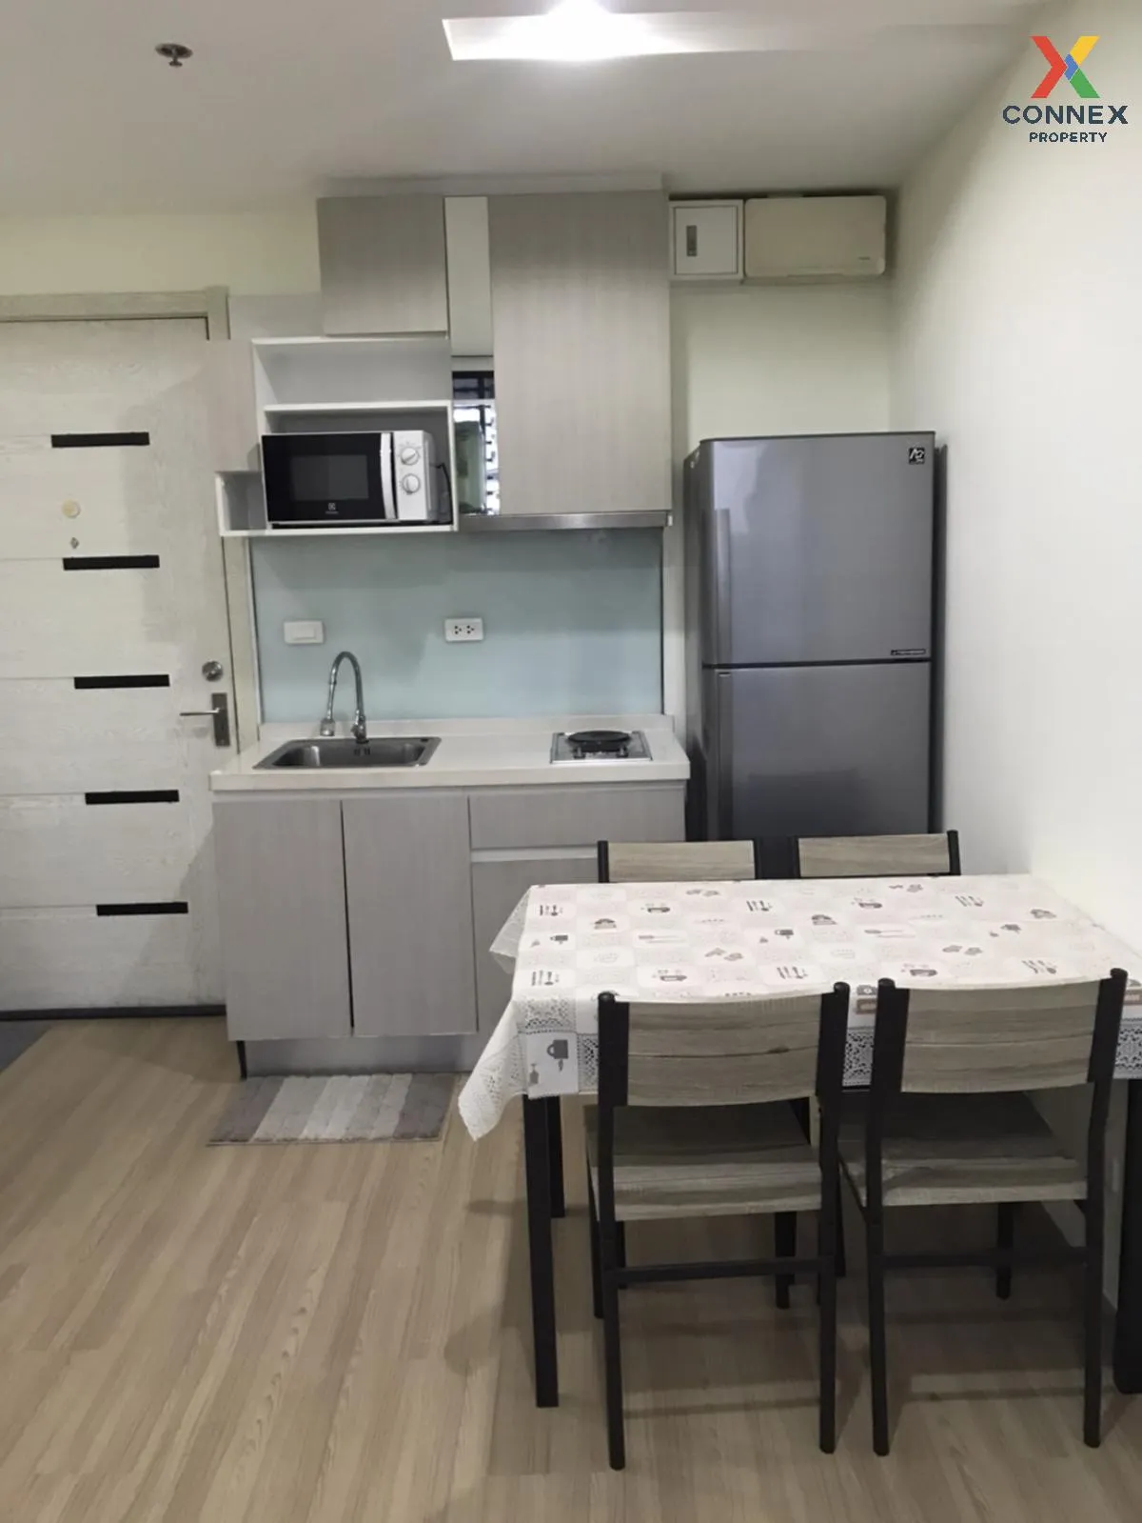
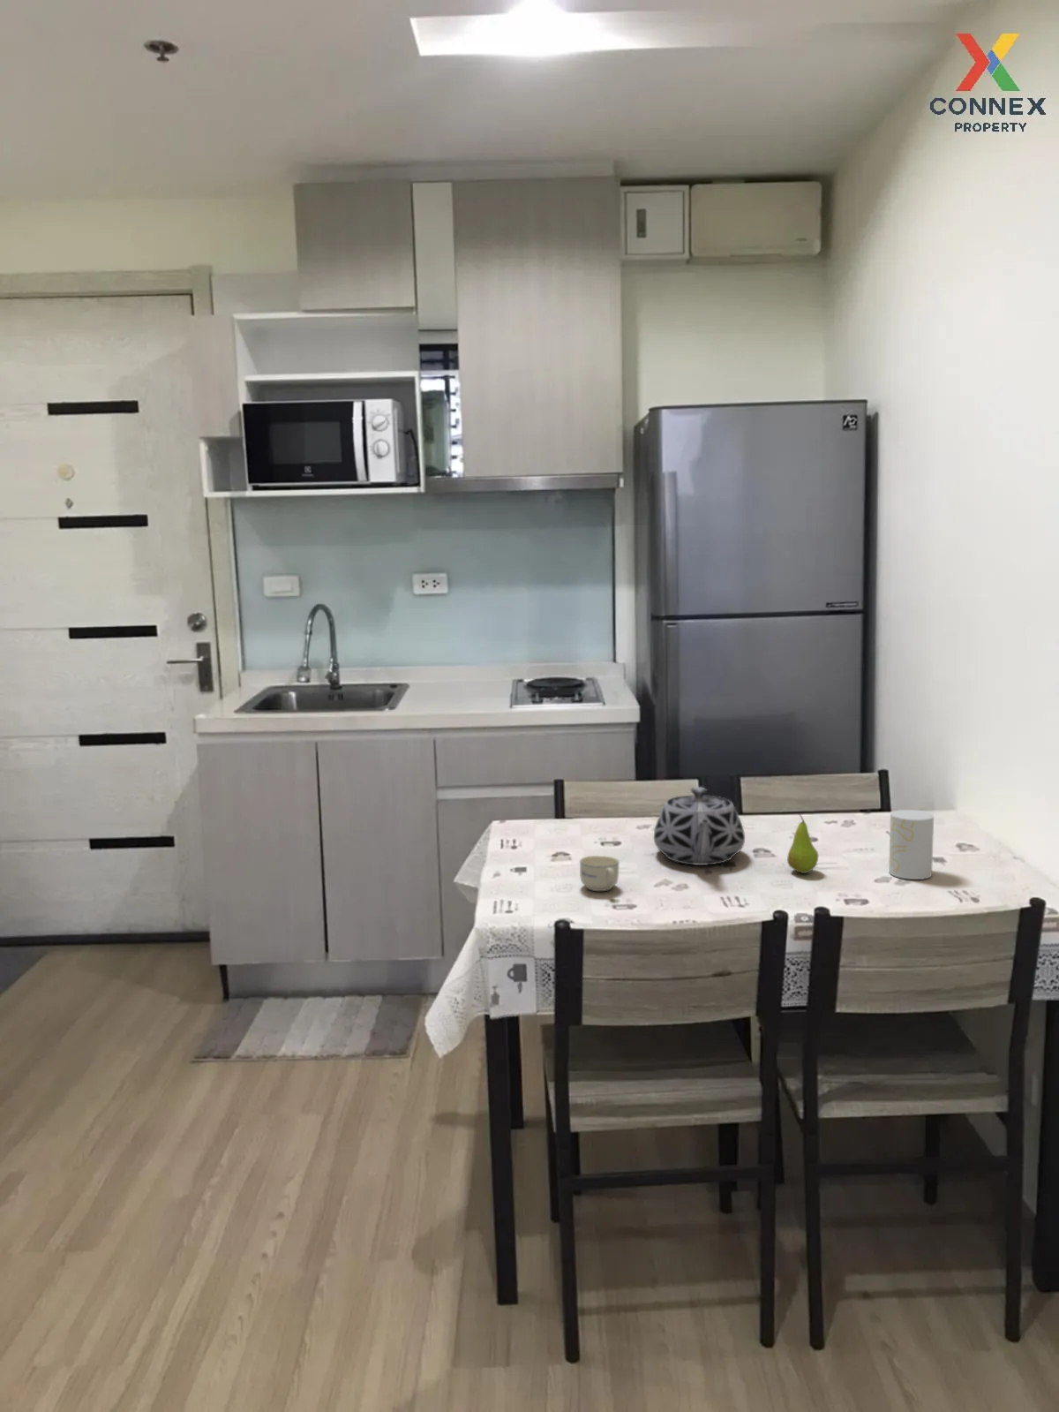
+ teapot (699, 823)
+ cup (911, 843)
+ fruit (802, 842)
+ cup (601, 875)
